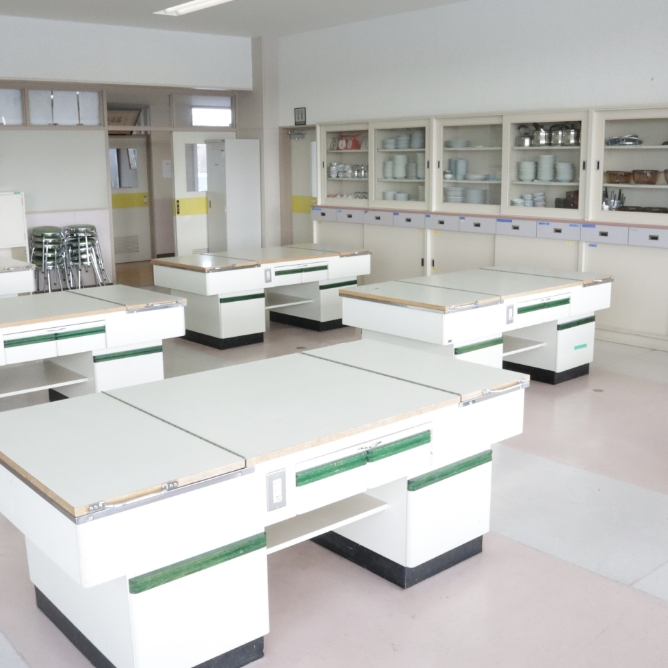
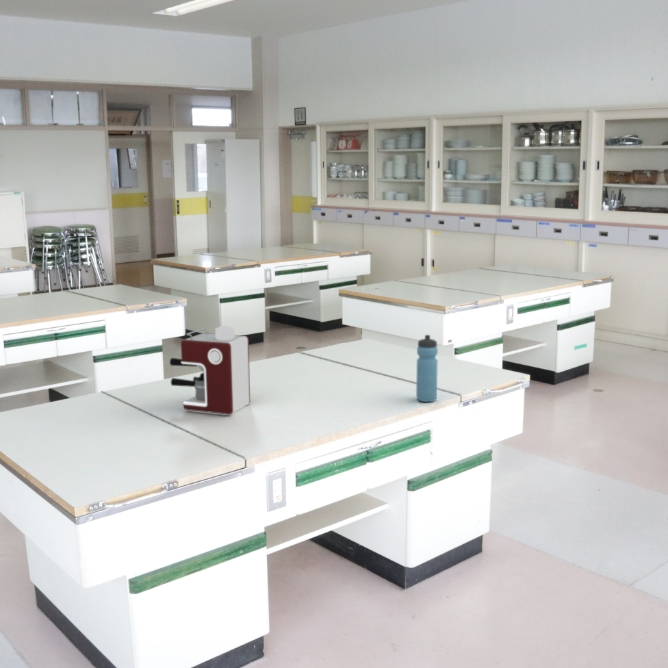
+ water bottle (427, 367)
+ coffee maker (204, 366)
